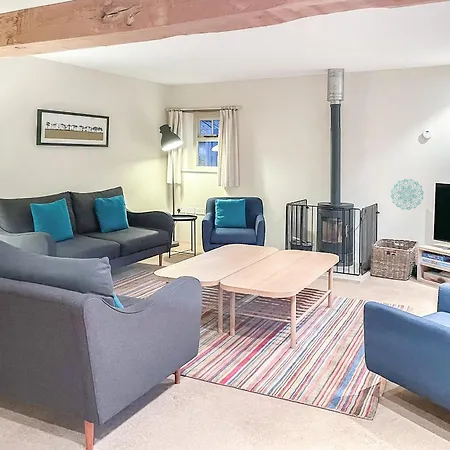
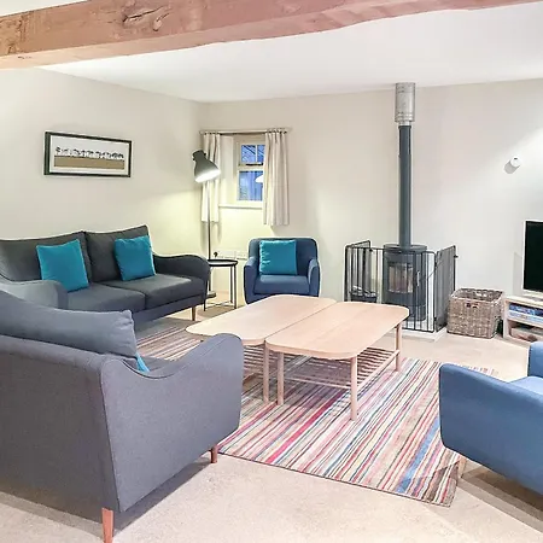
- wall decoration (406, 200)
